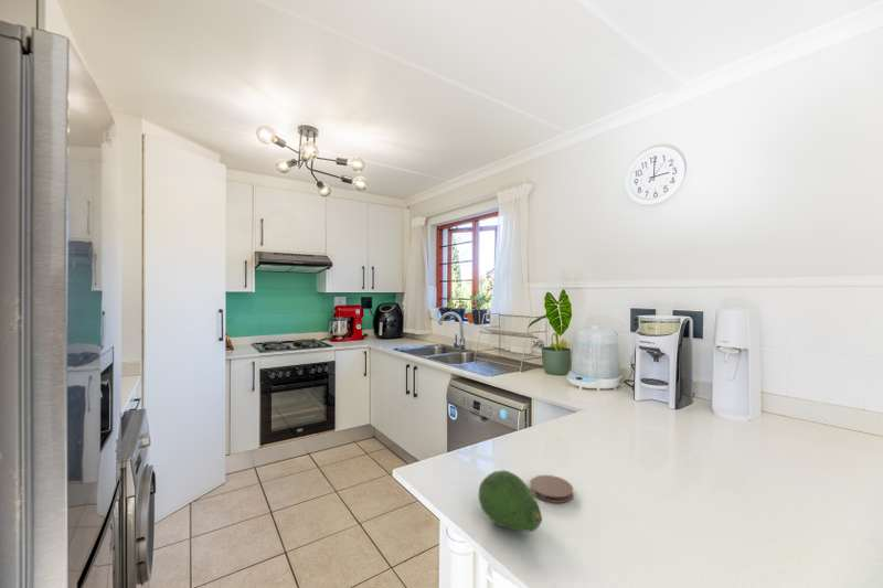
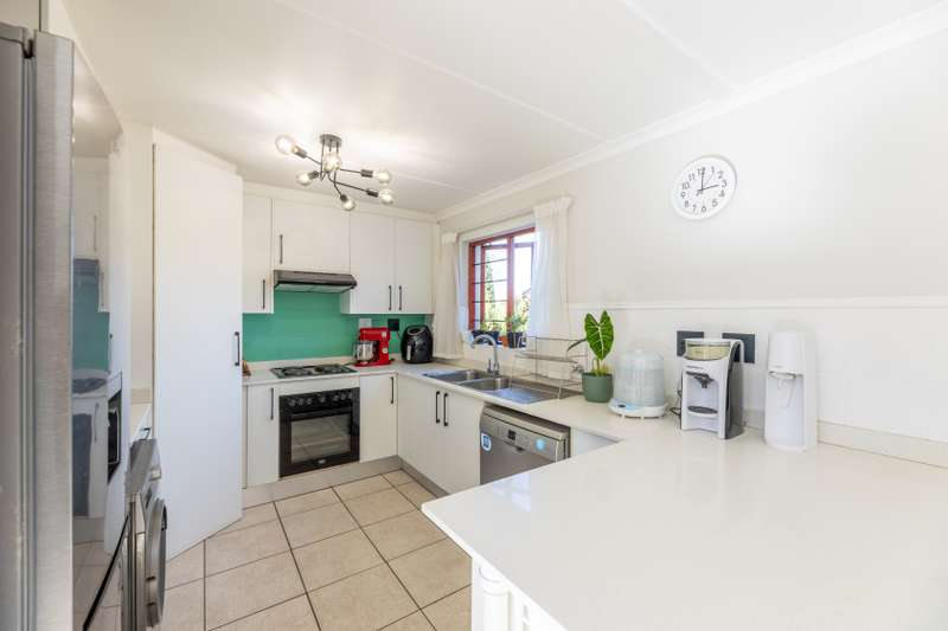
- fruit (509, 500)
- coaster (551, 488)
